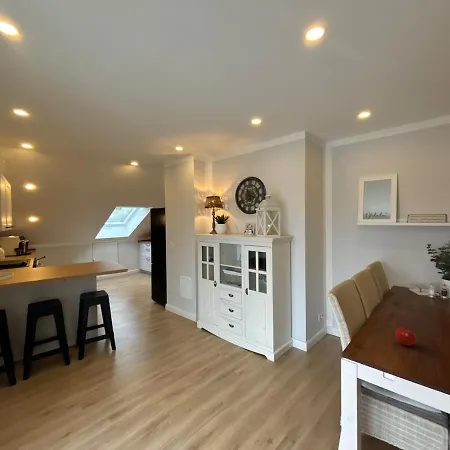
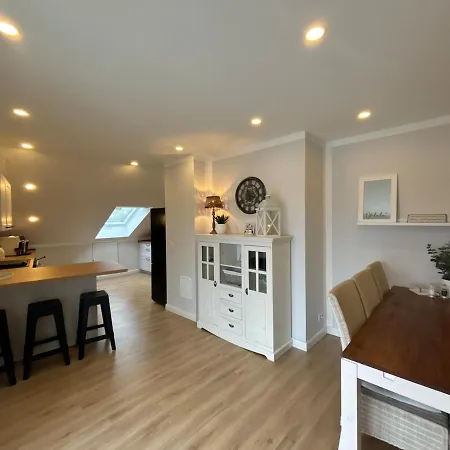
- fruit (405, 335)
